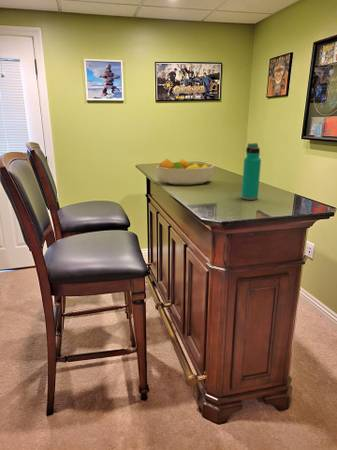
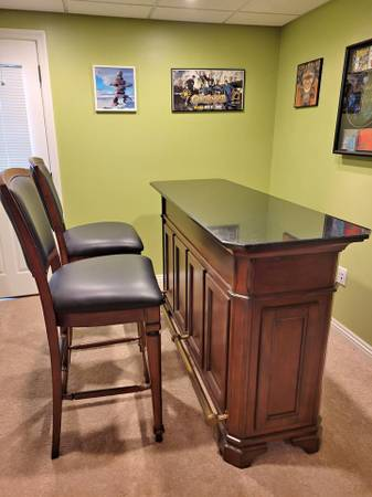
- water bottle (251, 171)
- fruit bowl (185, 170)
